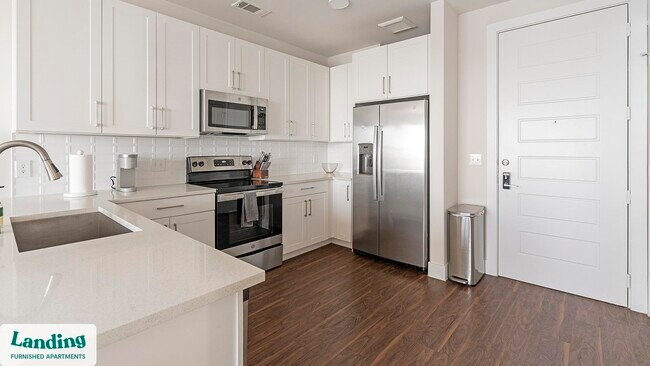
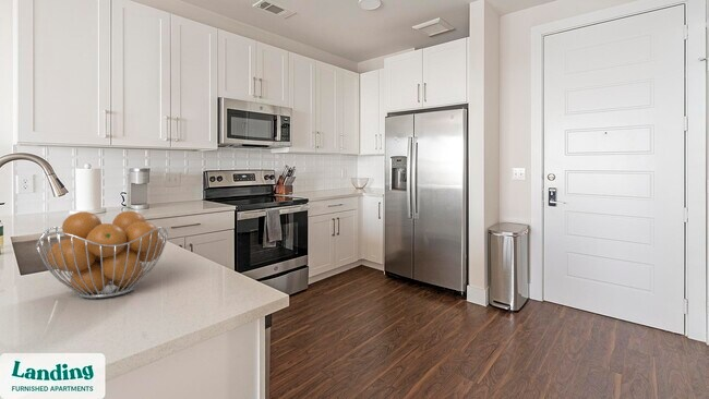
+ fruit basket (107, 251)
